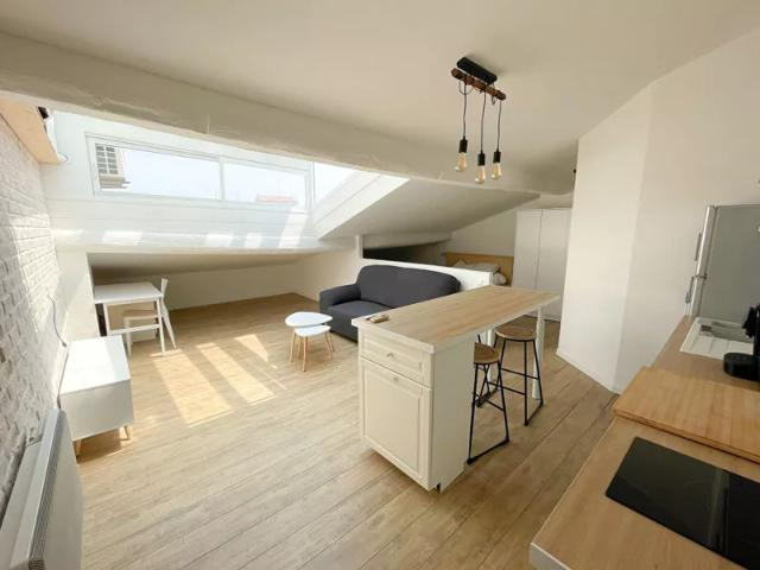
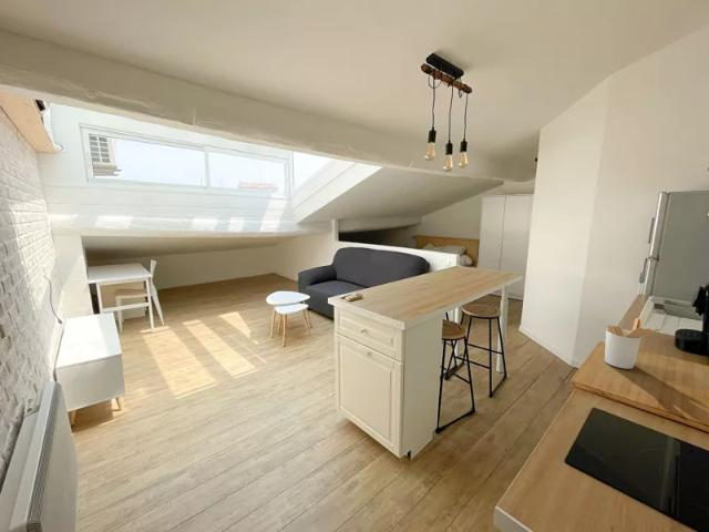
+ utensil holder (628, 344)
